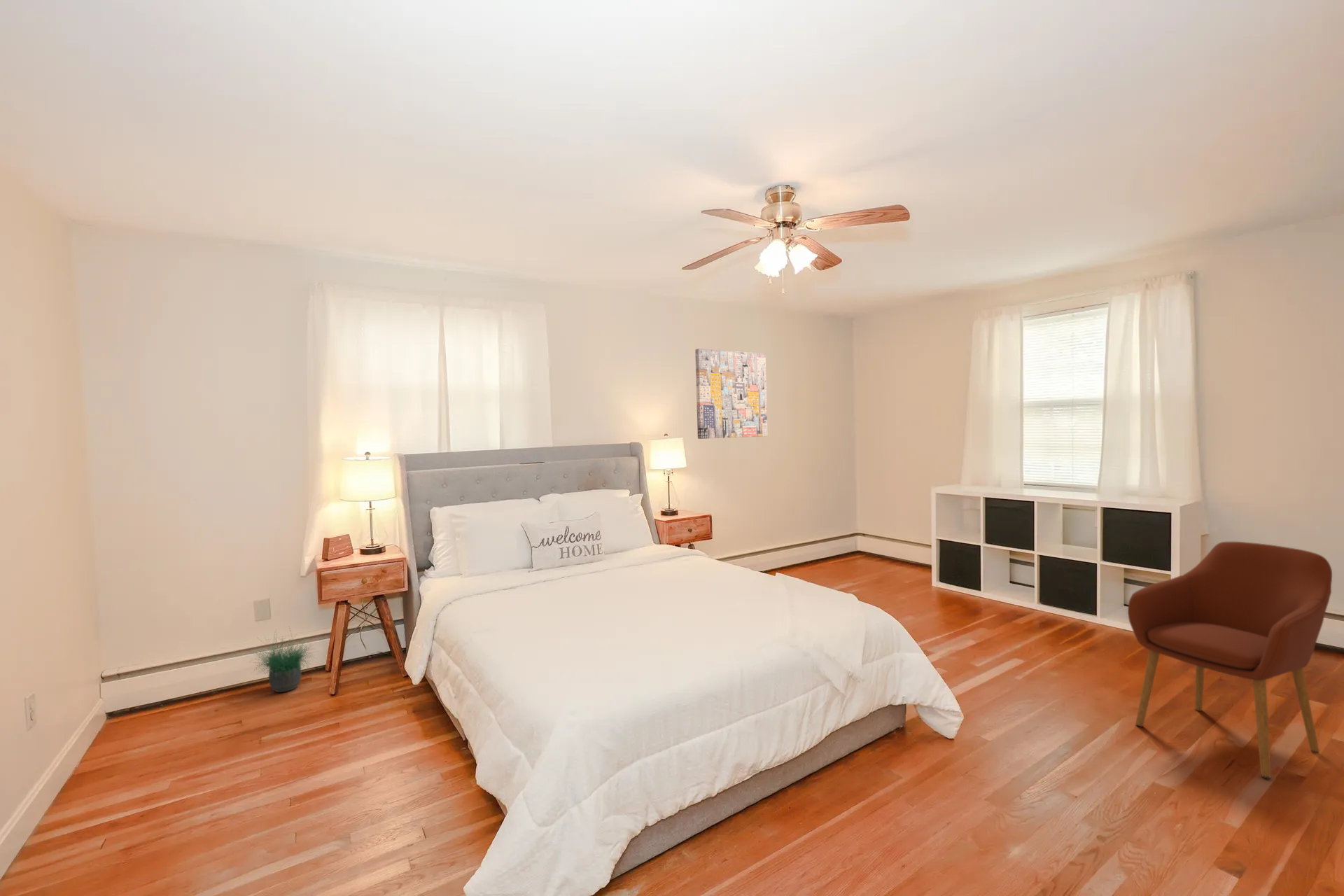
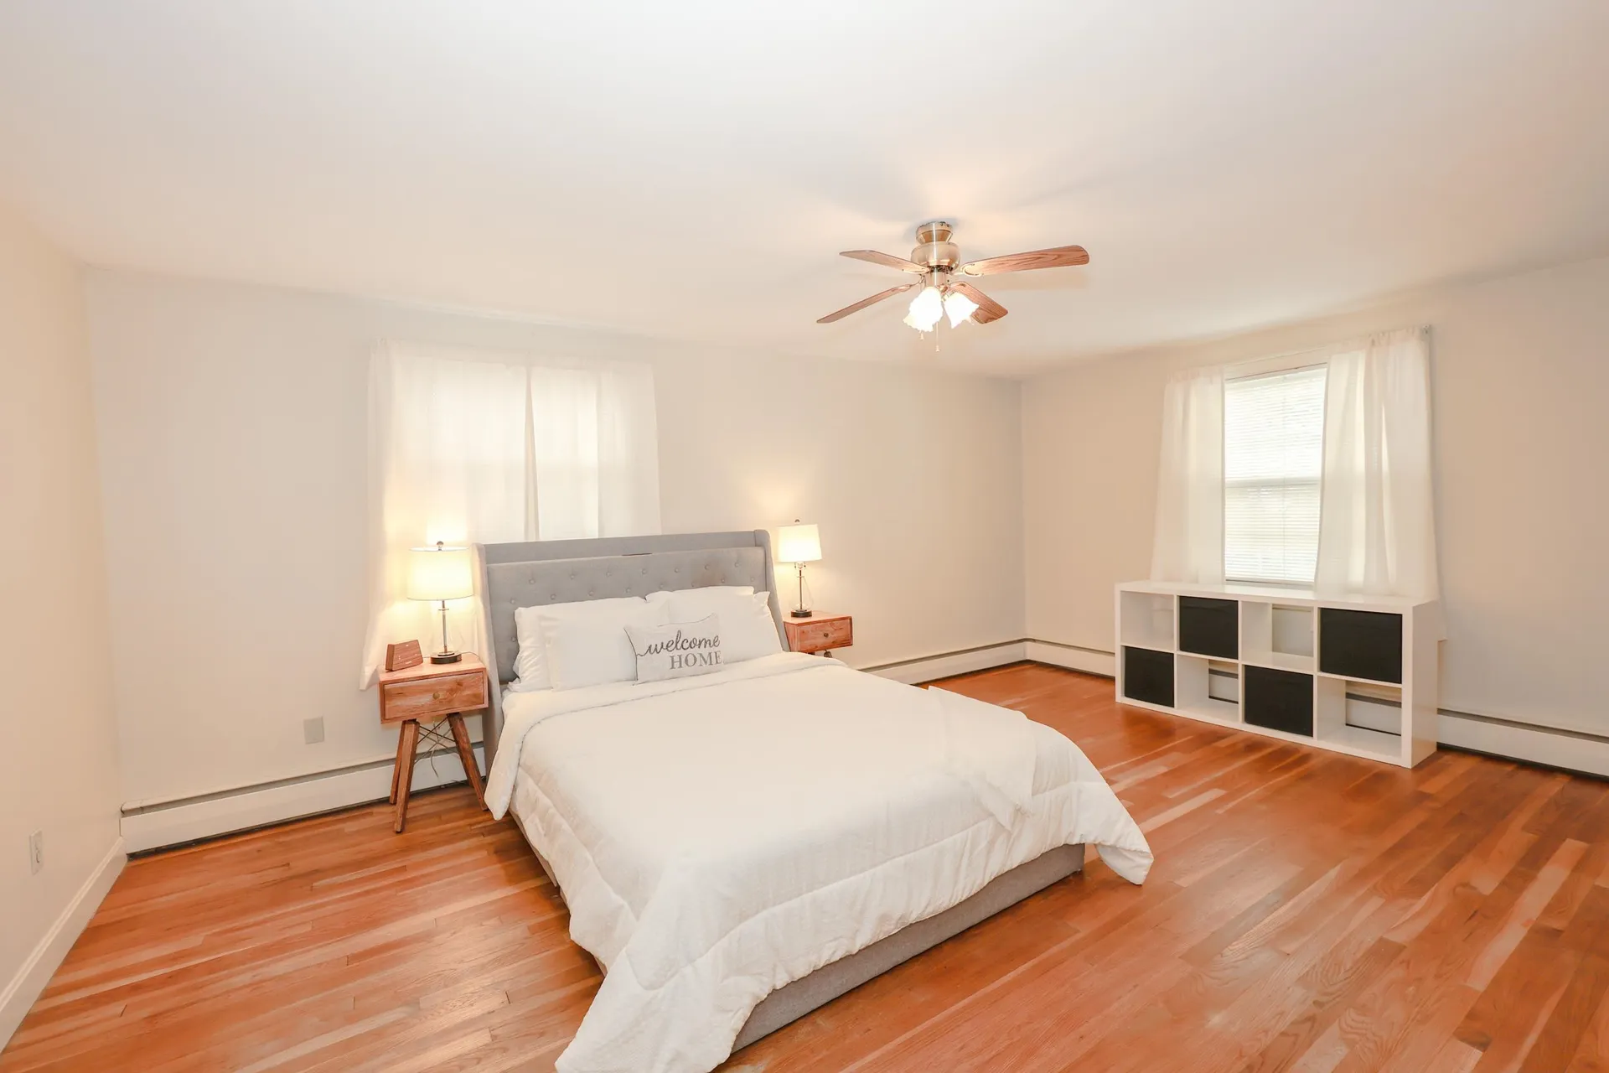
- potted plant (284, 658)
- armchair (1233, 643)
- wall art (732, 394)
